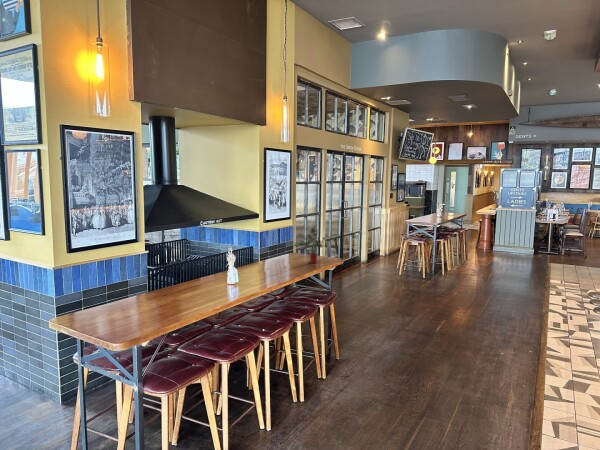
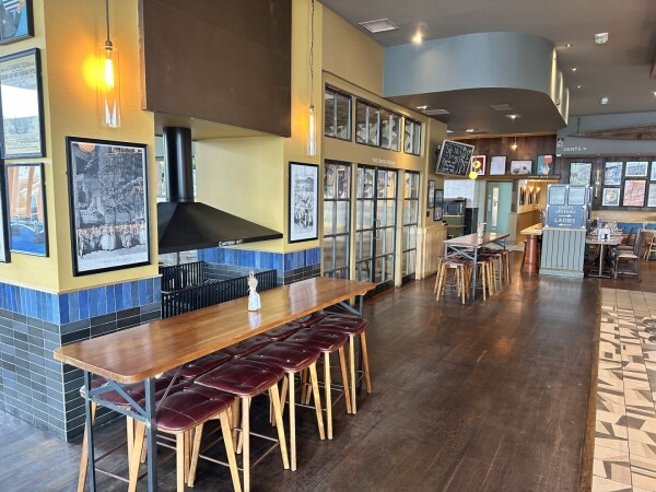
- potted plant (309, 244)
